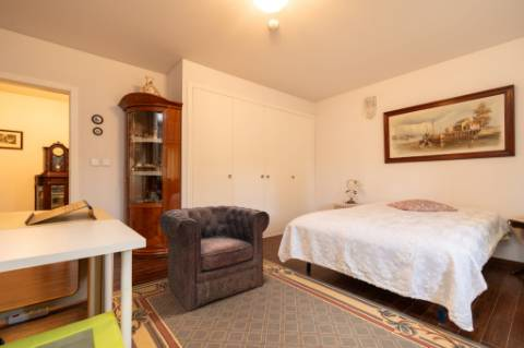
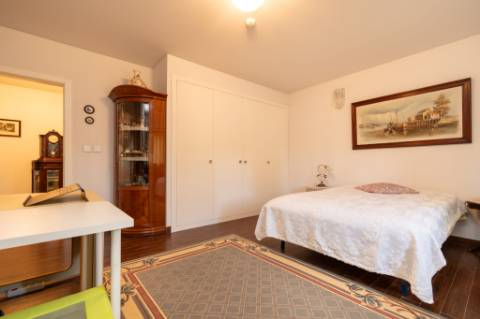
- armchair (211, 245)
